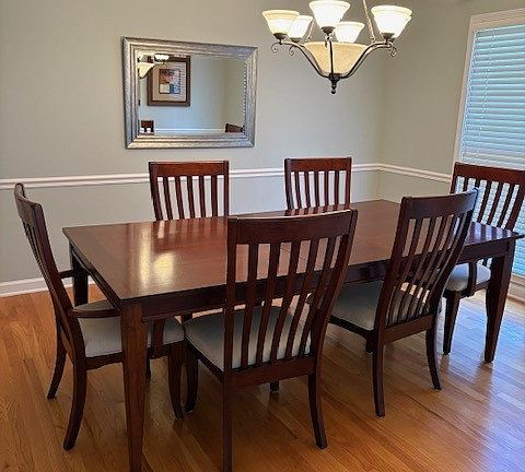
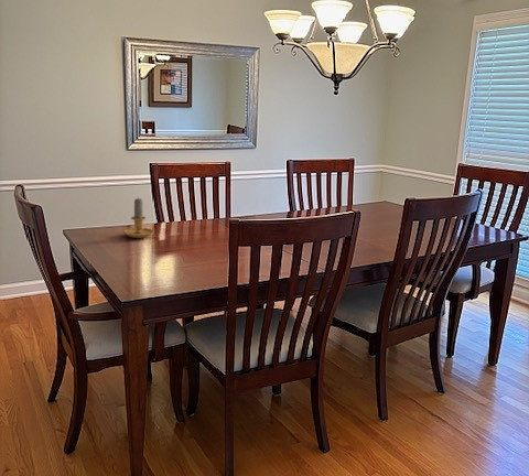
+ candle (139, 217)
